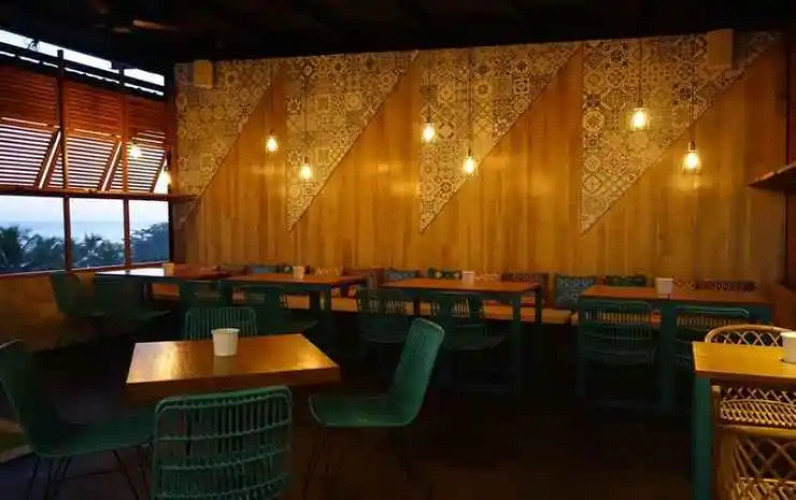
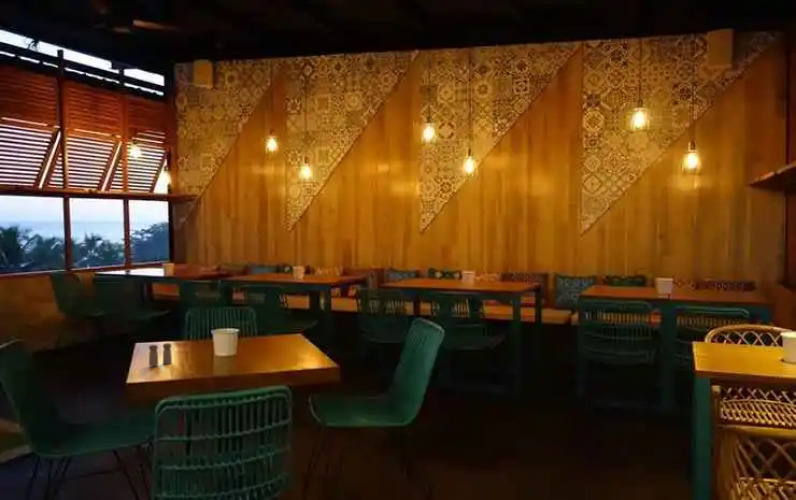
+ salt and pepper shaker (157, 354)
